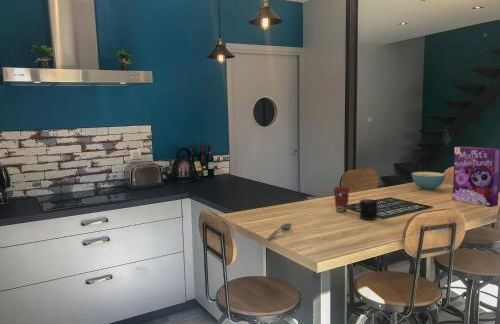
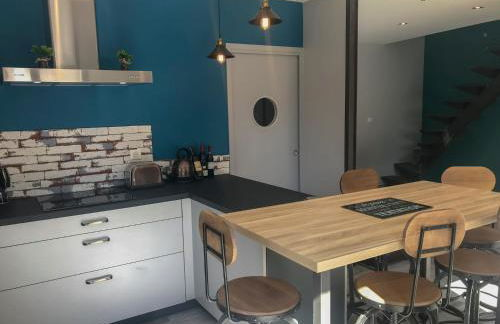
- cereal bowl (427, 181)
- coffee cup (341, 199)
- soupspoon (278, 230)
- candle (368, 205)
- cereal box (475, 175)
